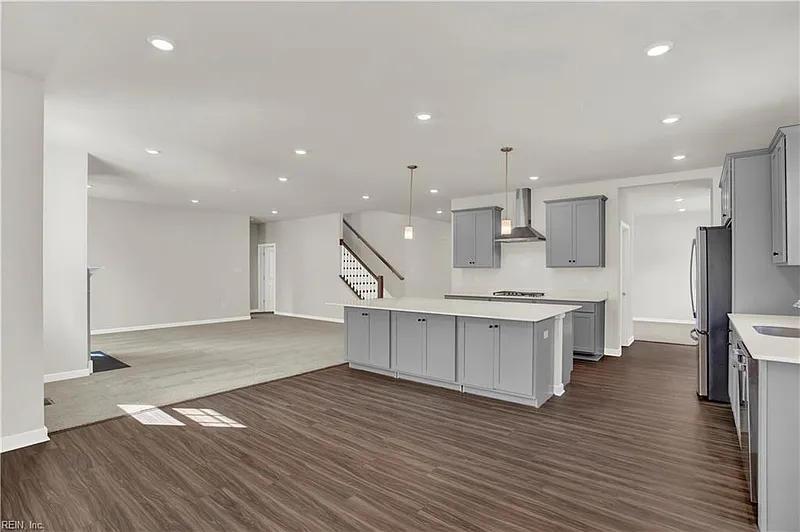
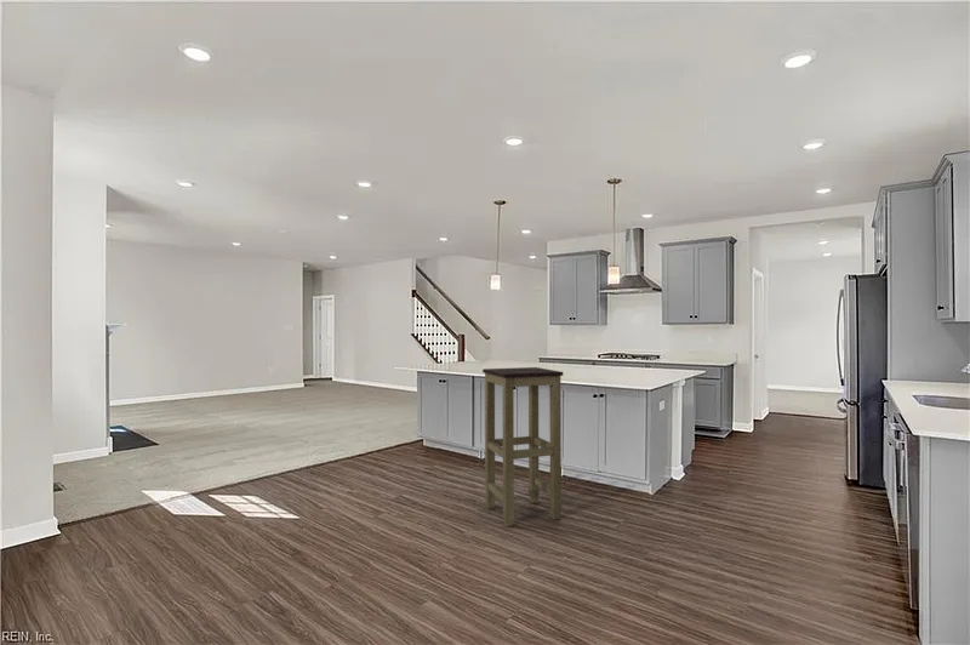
+ bar stool (521, 441)
